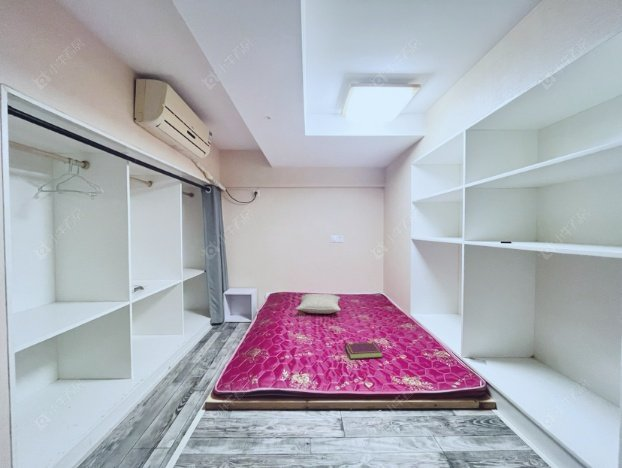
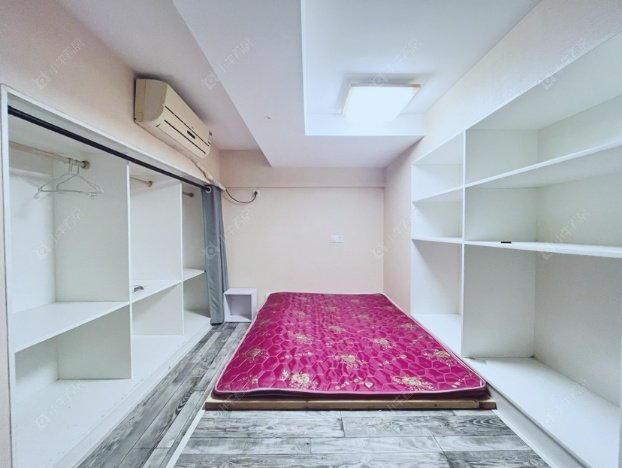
- book (362, 349)
- pillow (319, 303)
